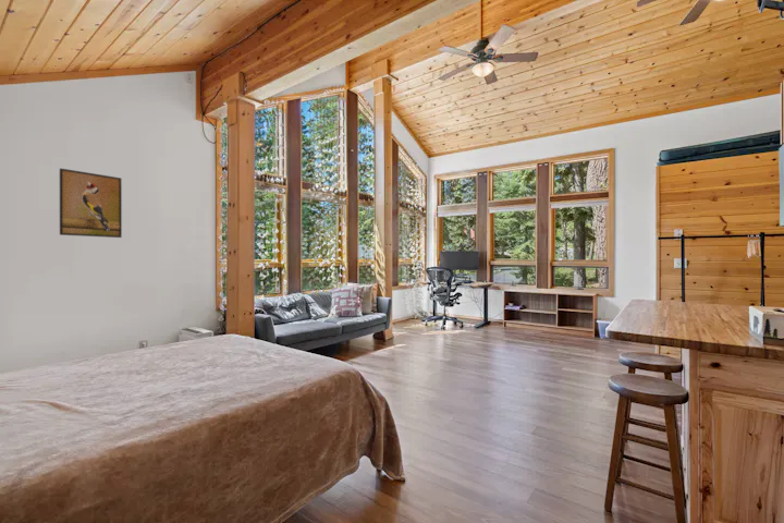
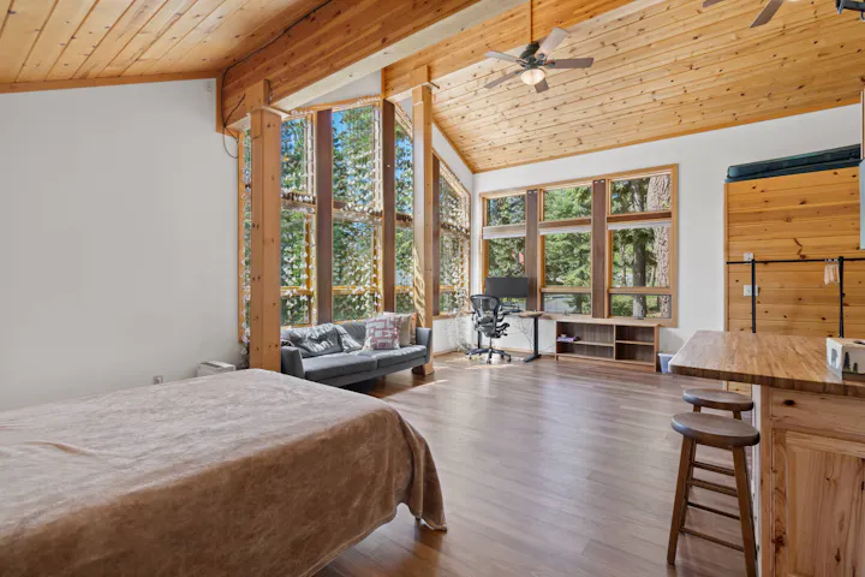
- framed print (91, 205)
